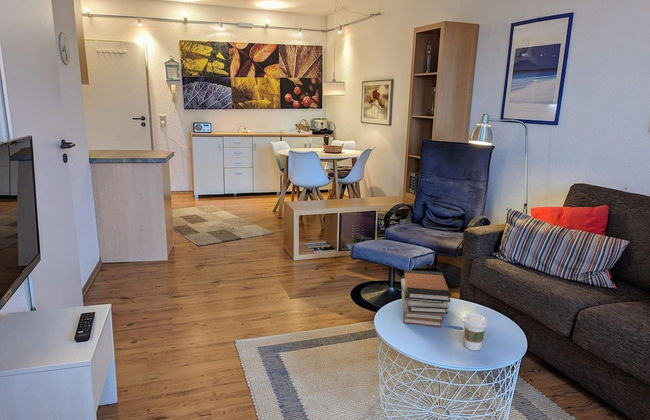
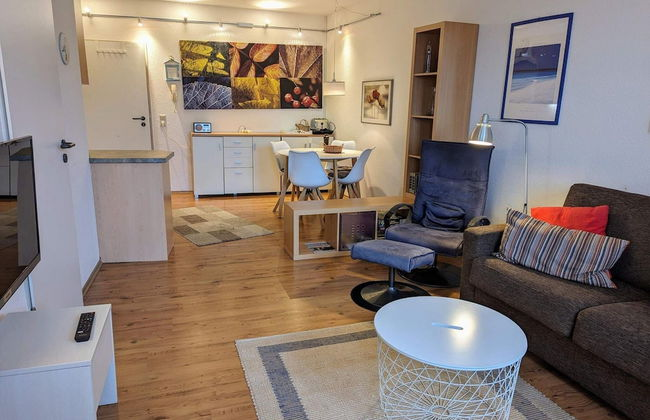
- coffee cup (474, 331)
- book stack (423, 296)
